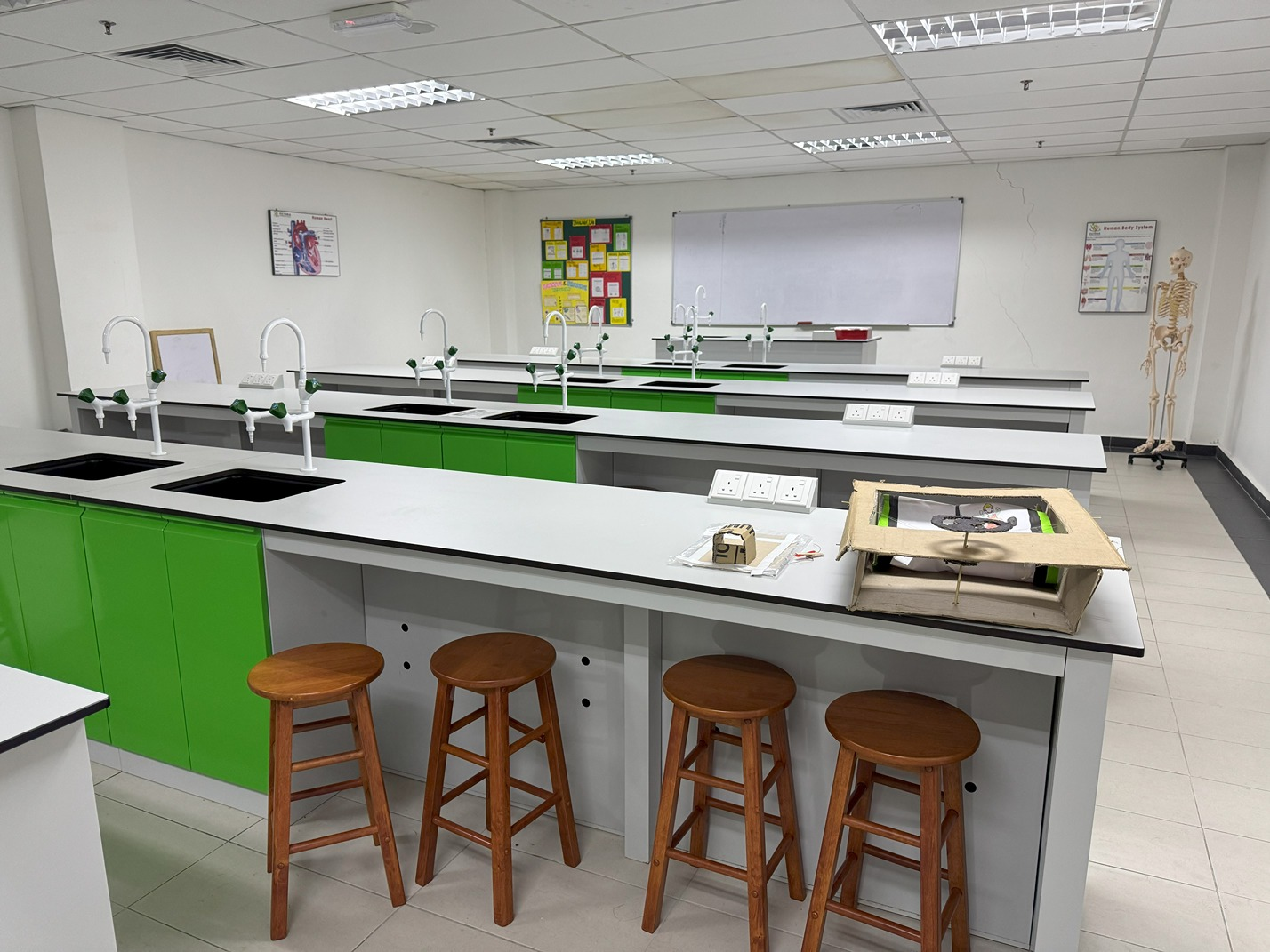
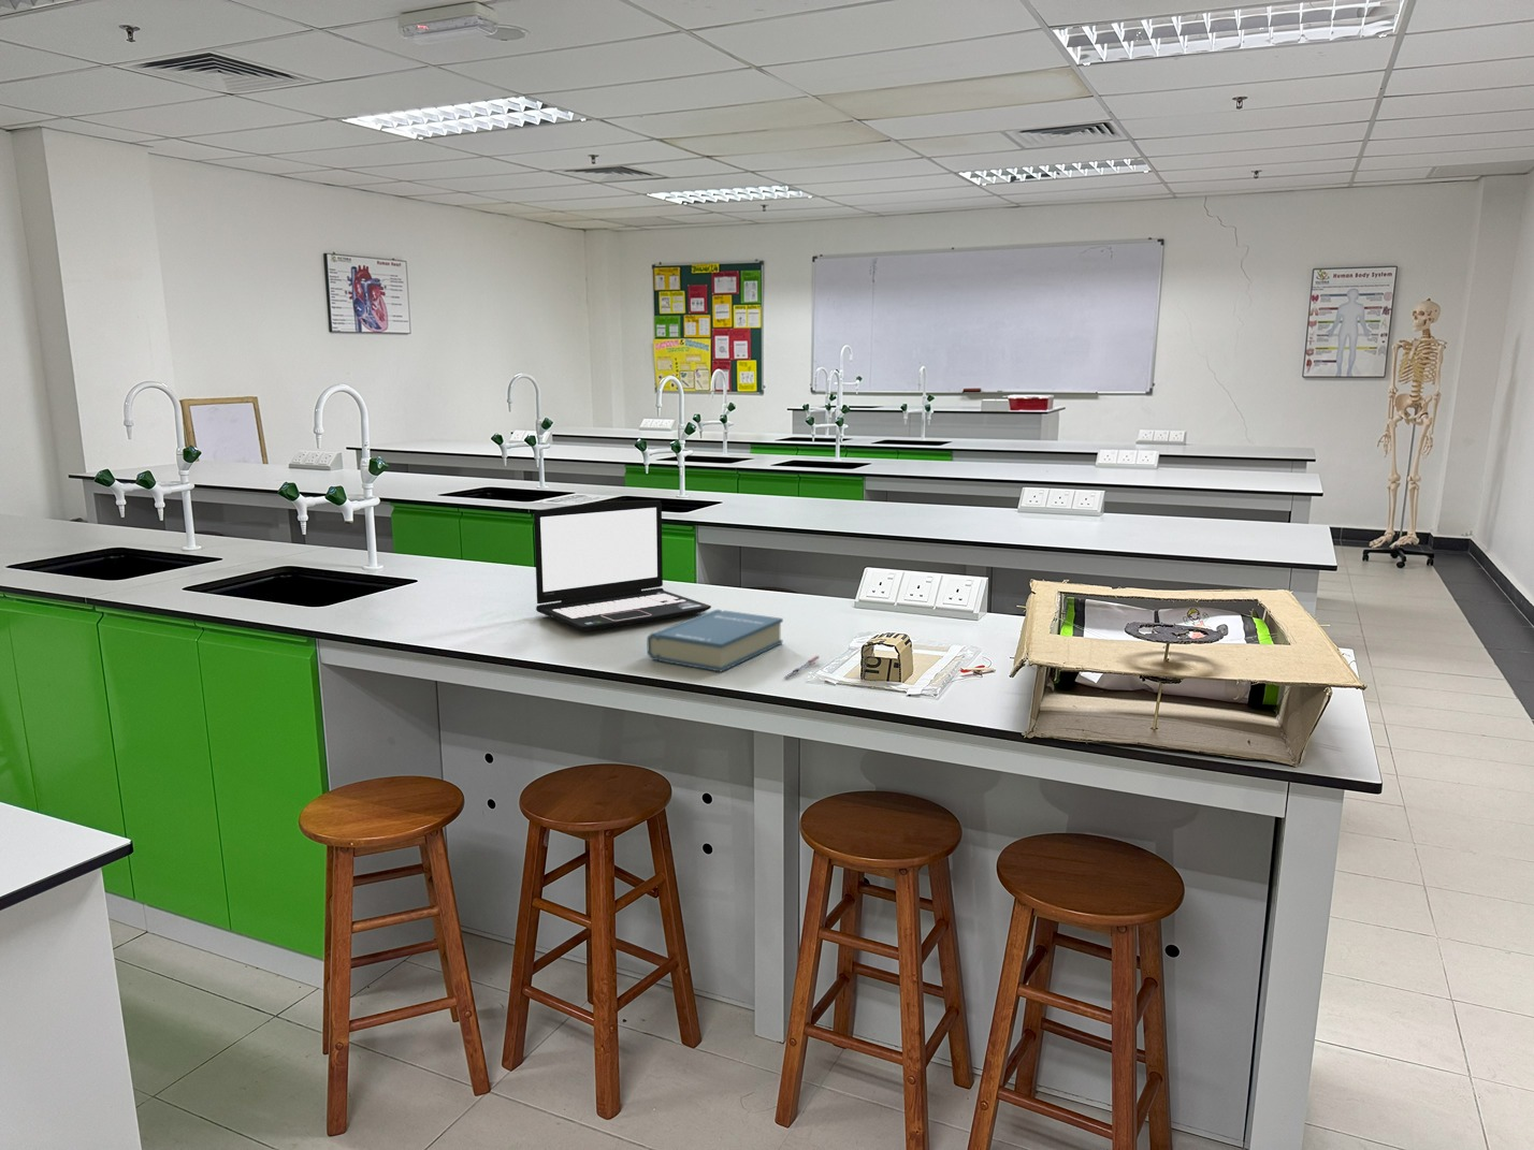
+ laptop (624, 561)
+ pen (801, 667)
+ hardback book (716, 638)
